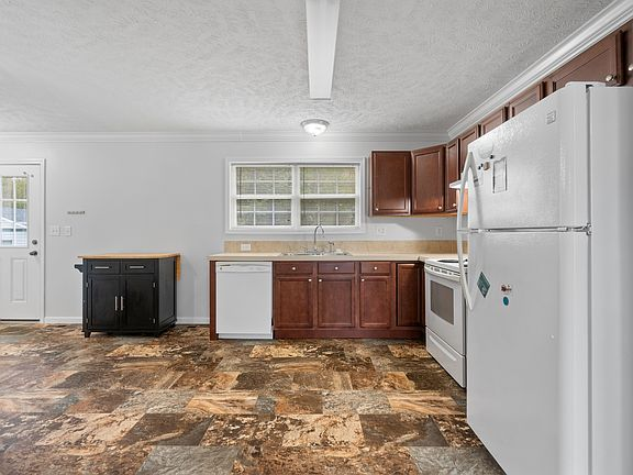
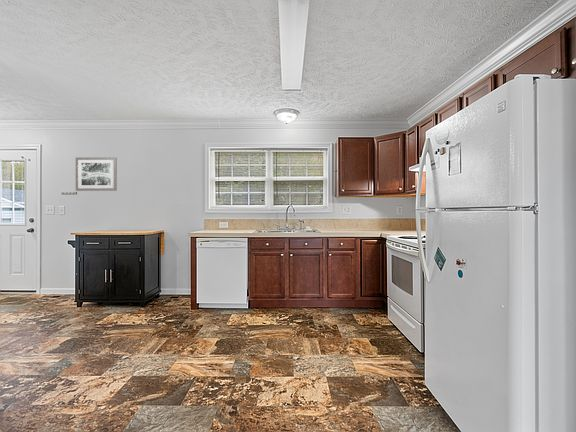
+ wall art (96, 174)
